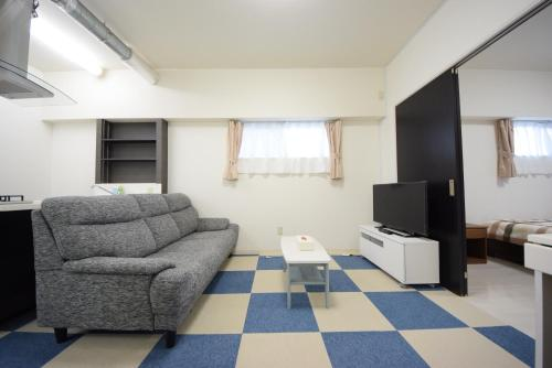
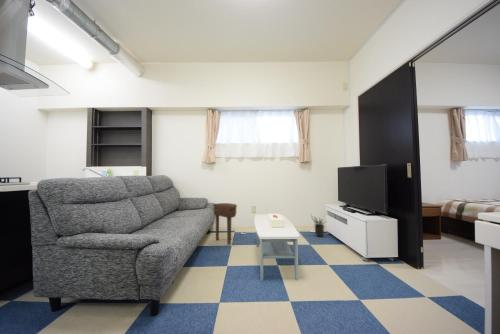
+ potted plant (318, 224)
+ side table (227, 223)
